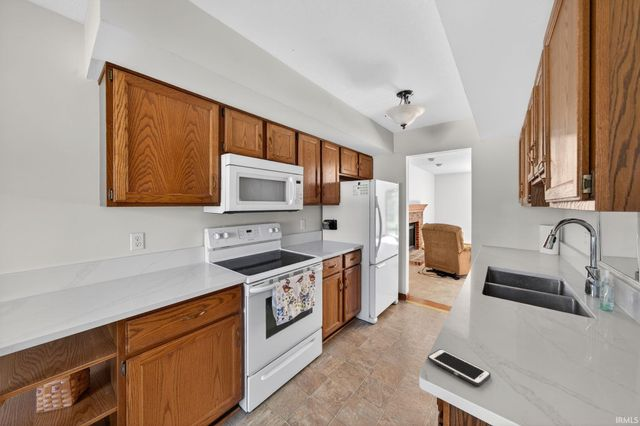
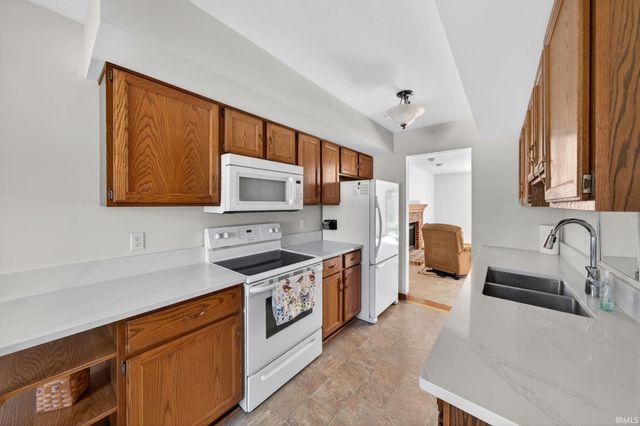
- cell phone (457, 365)
